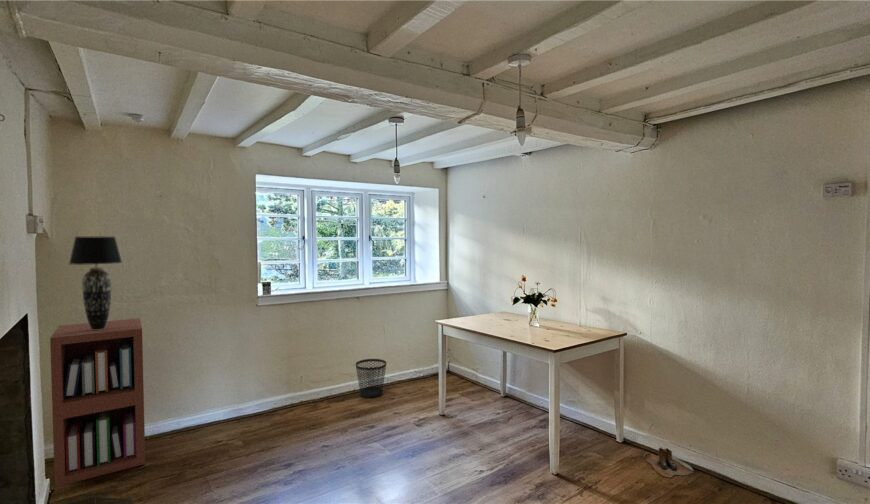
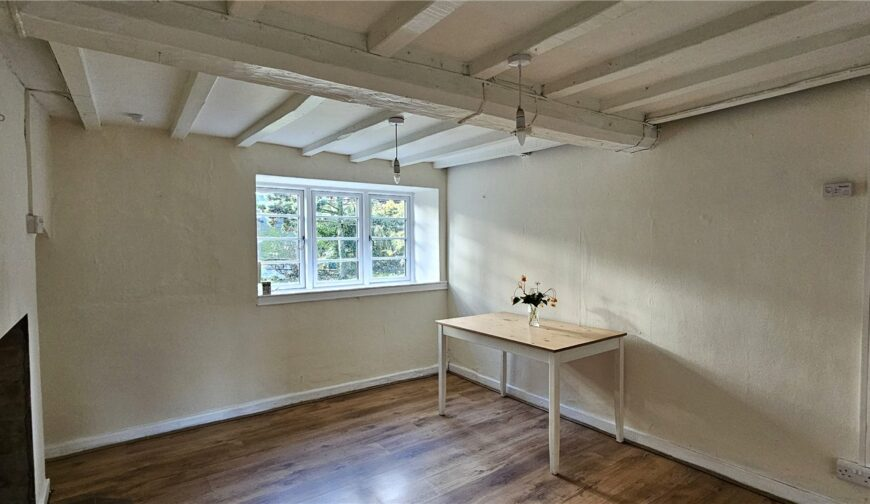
- table lamp (96, 282)
- boots (668, 459)
- wastebasket (371, 378)
- bookshelf (101, 393)
